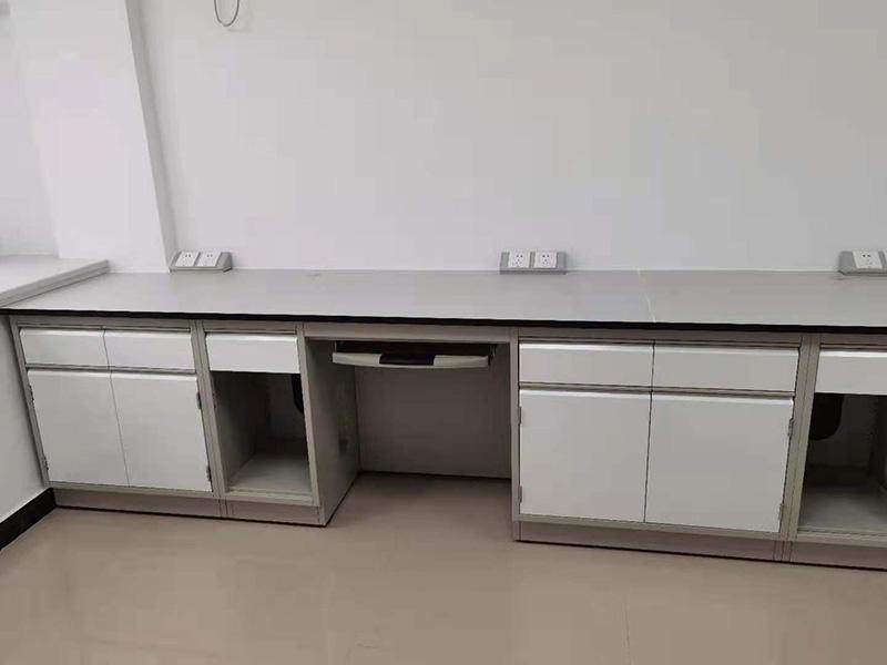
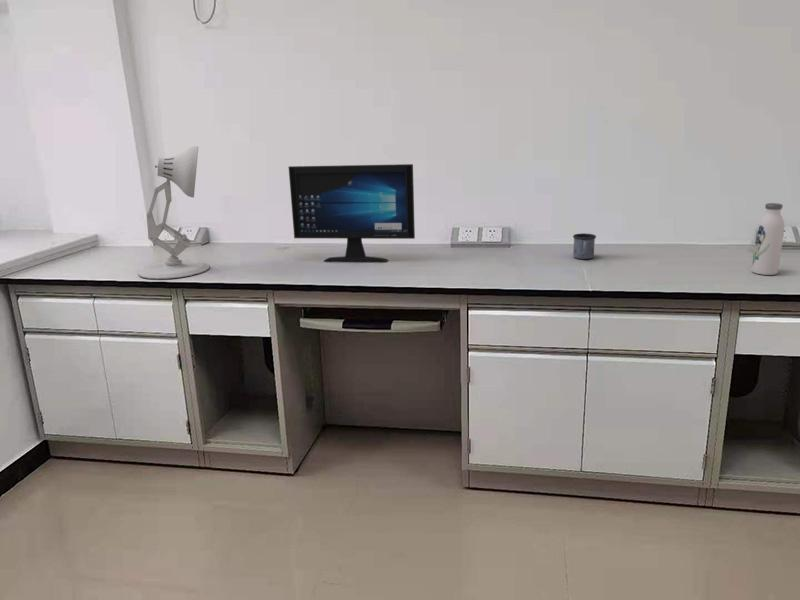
+ water bottle (769, 238)
+ mug (584, 247)
+ desk lamp (168, 209)
+ computer monitor (355, 212)
